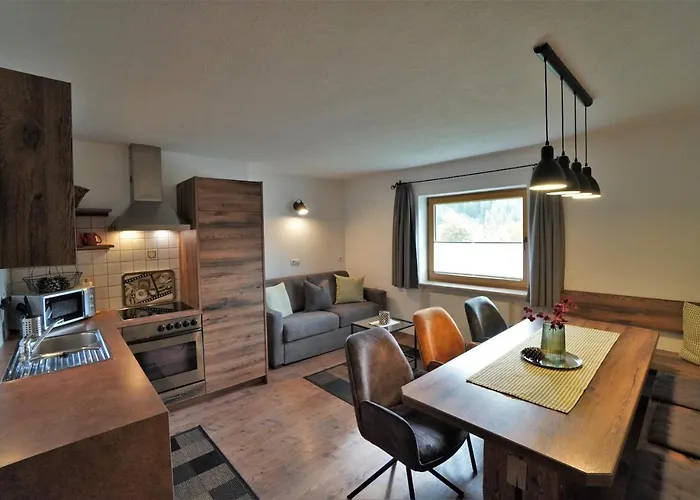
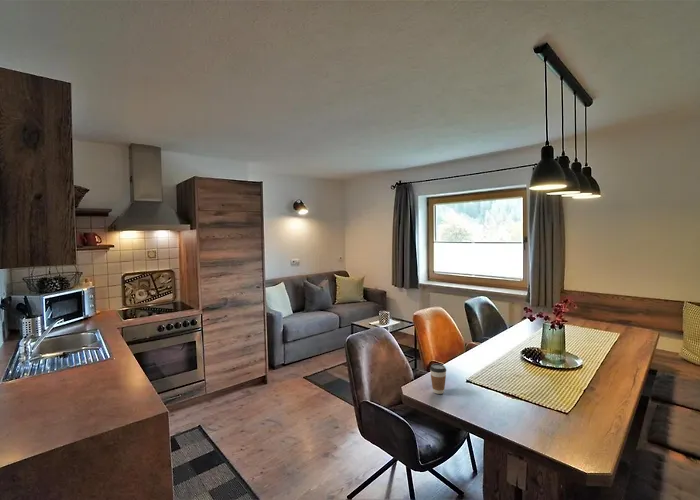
+ coffee cup (438, 378)
